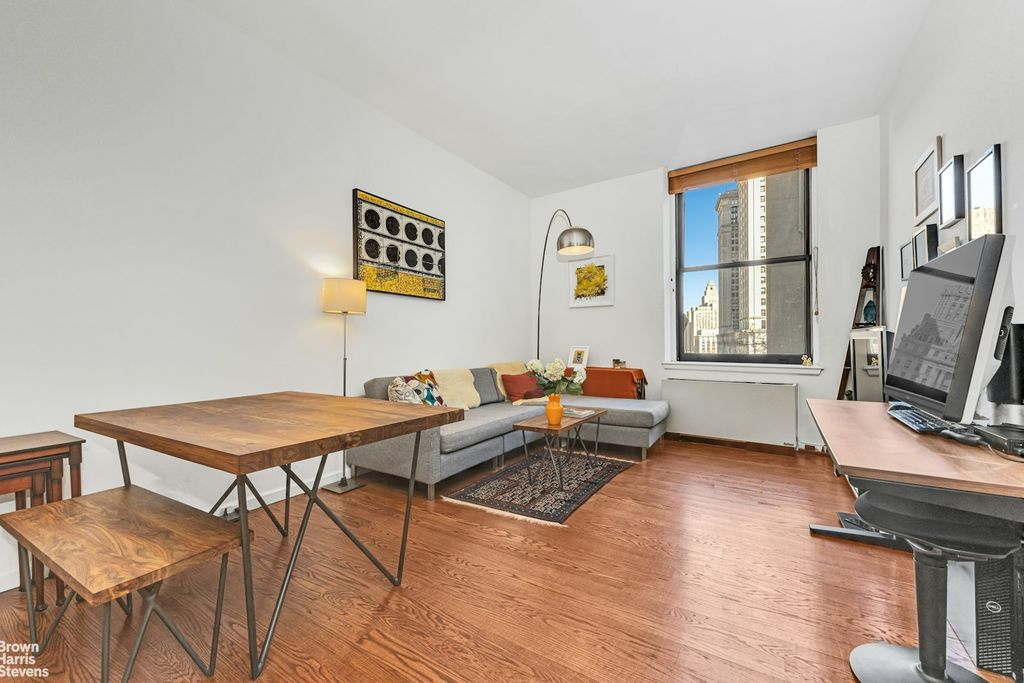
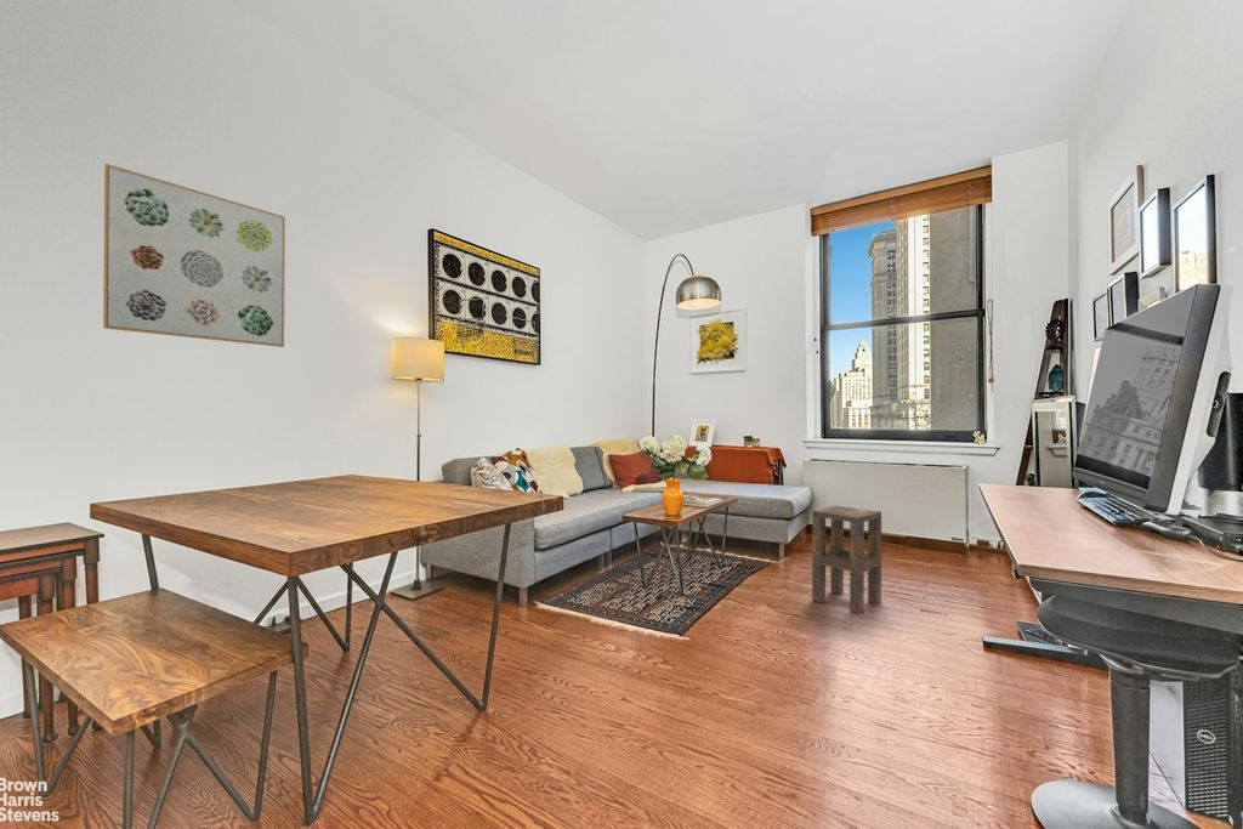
+ wall art (204, 266)
+ side table (846, 556)
